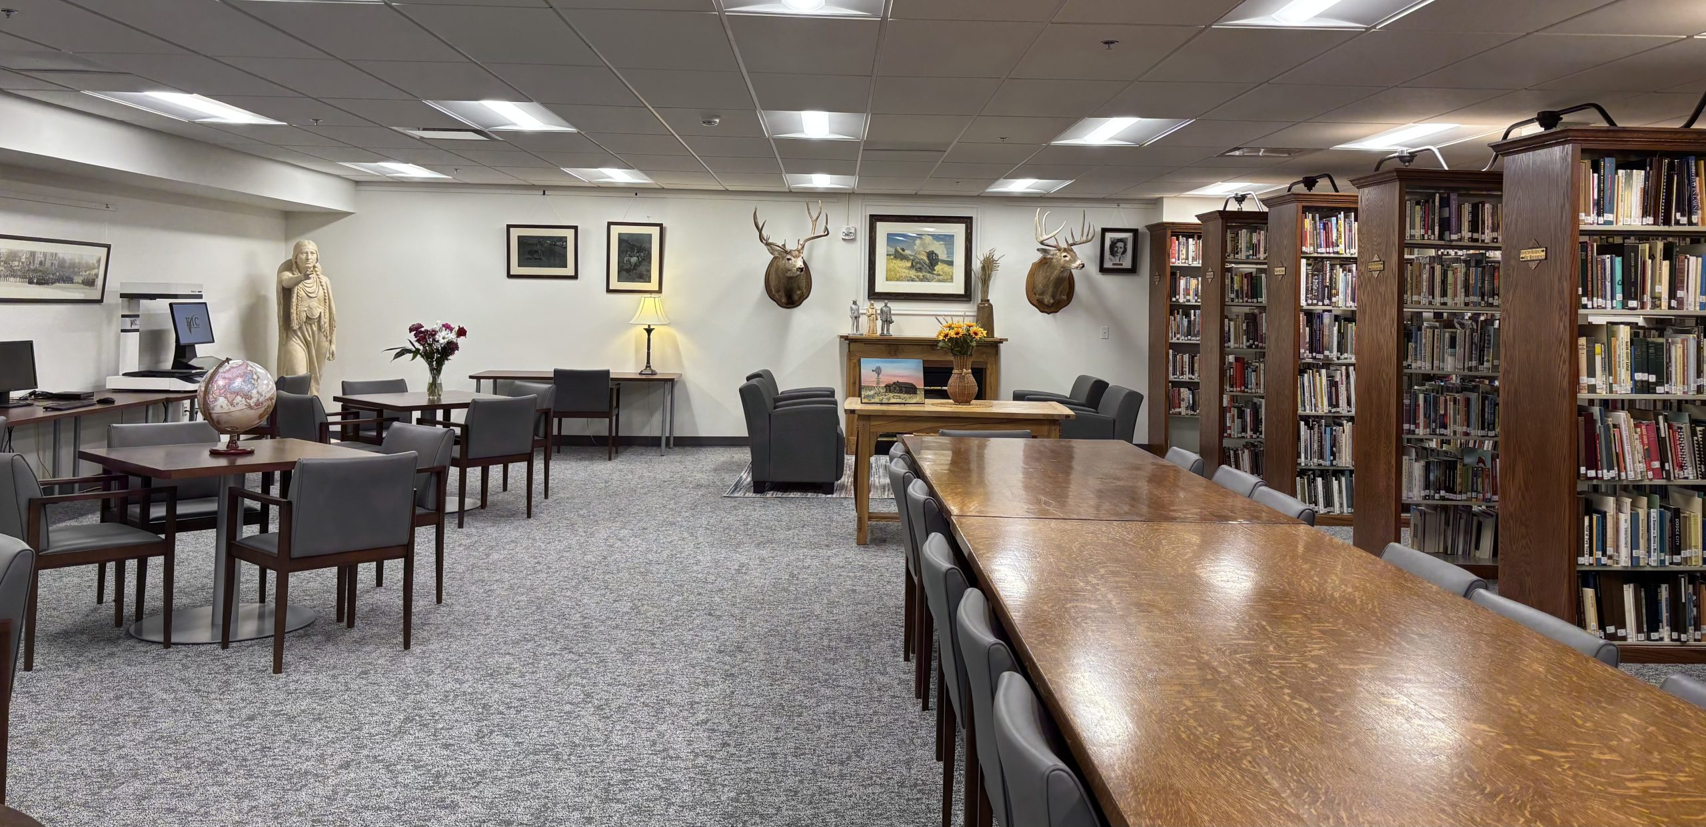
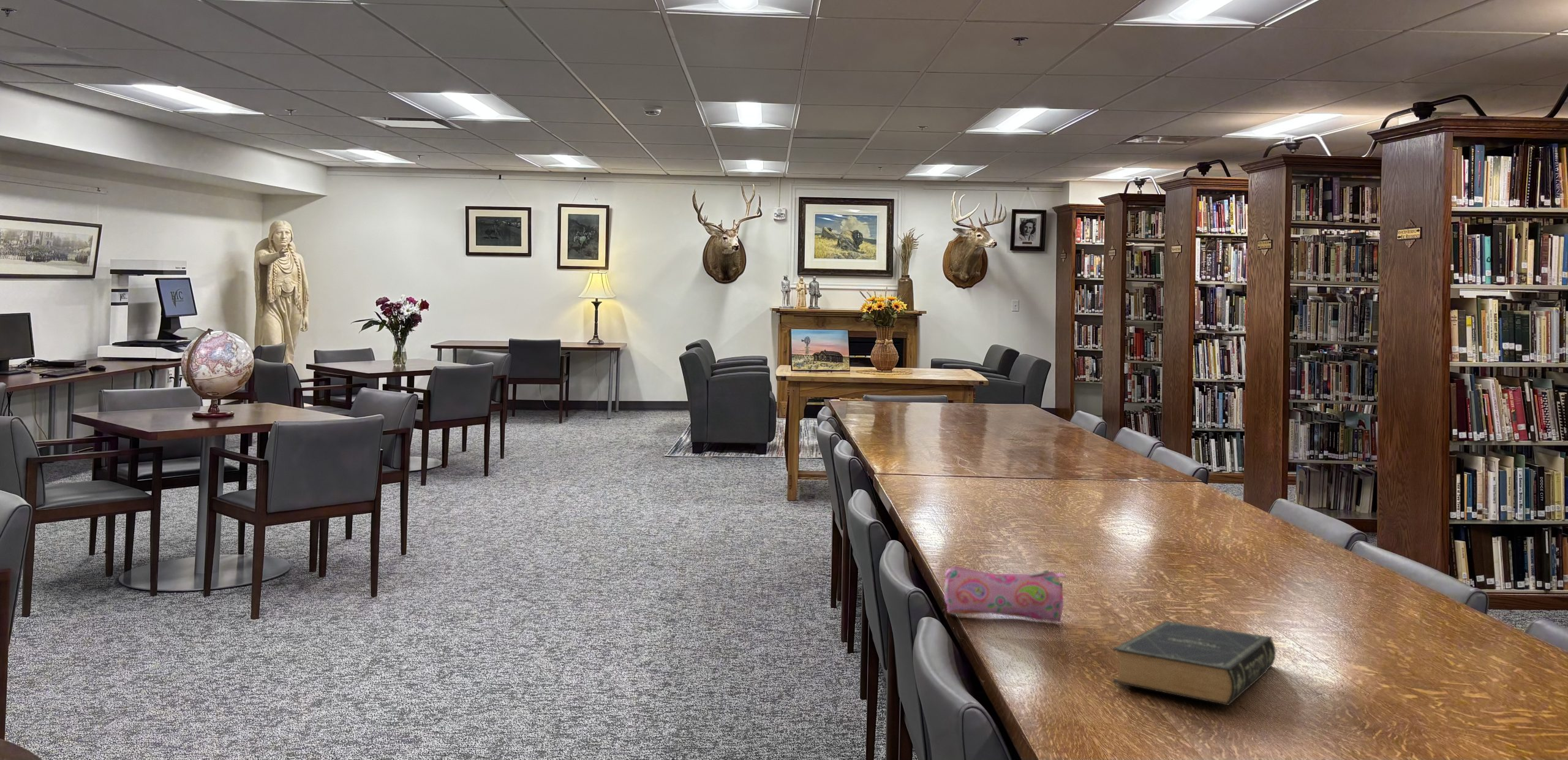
+ book (1196, 659)
+ pencil case (1004, 593)
